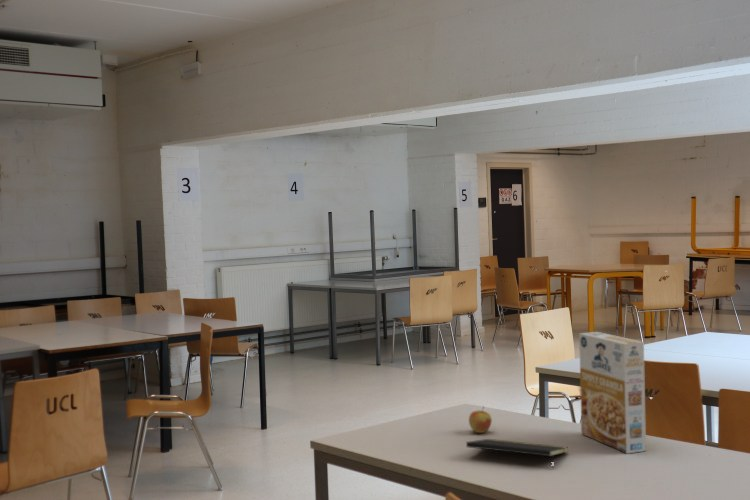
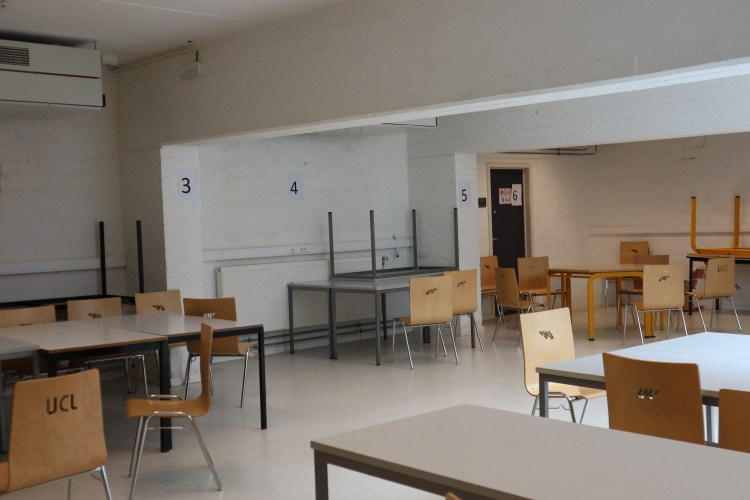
- notepad (517, 447)
- apple (480, 418)
- cereal box (611, 389)
